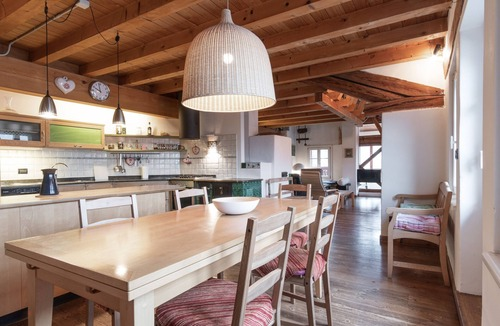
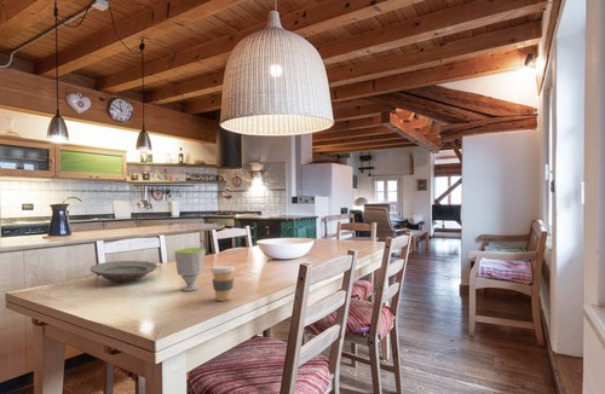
+ coffee cup (223, 282)
+ plate (125, 272)
+ cup (190, 268)
